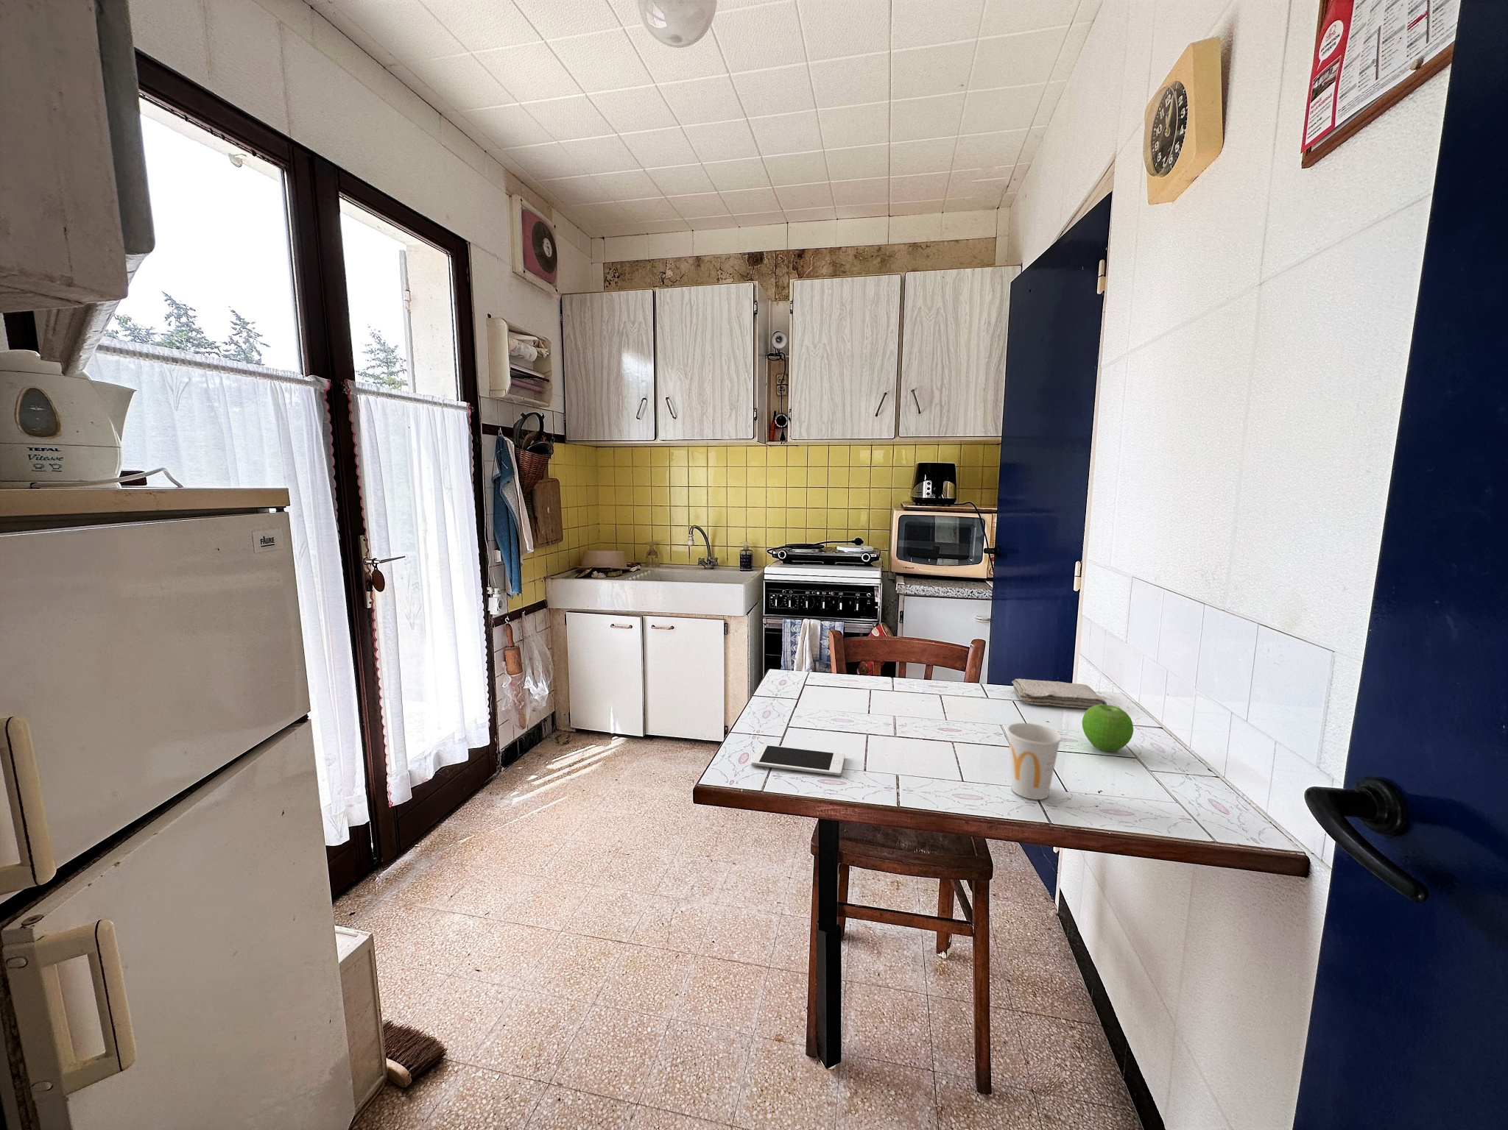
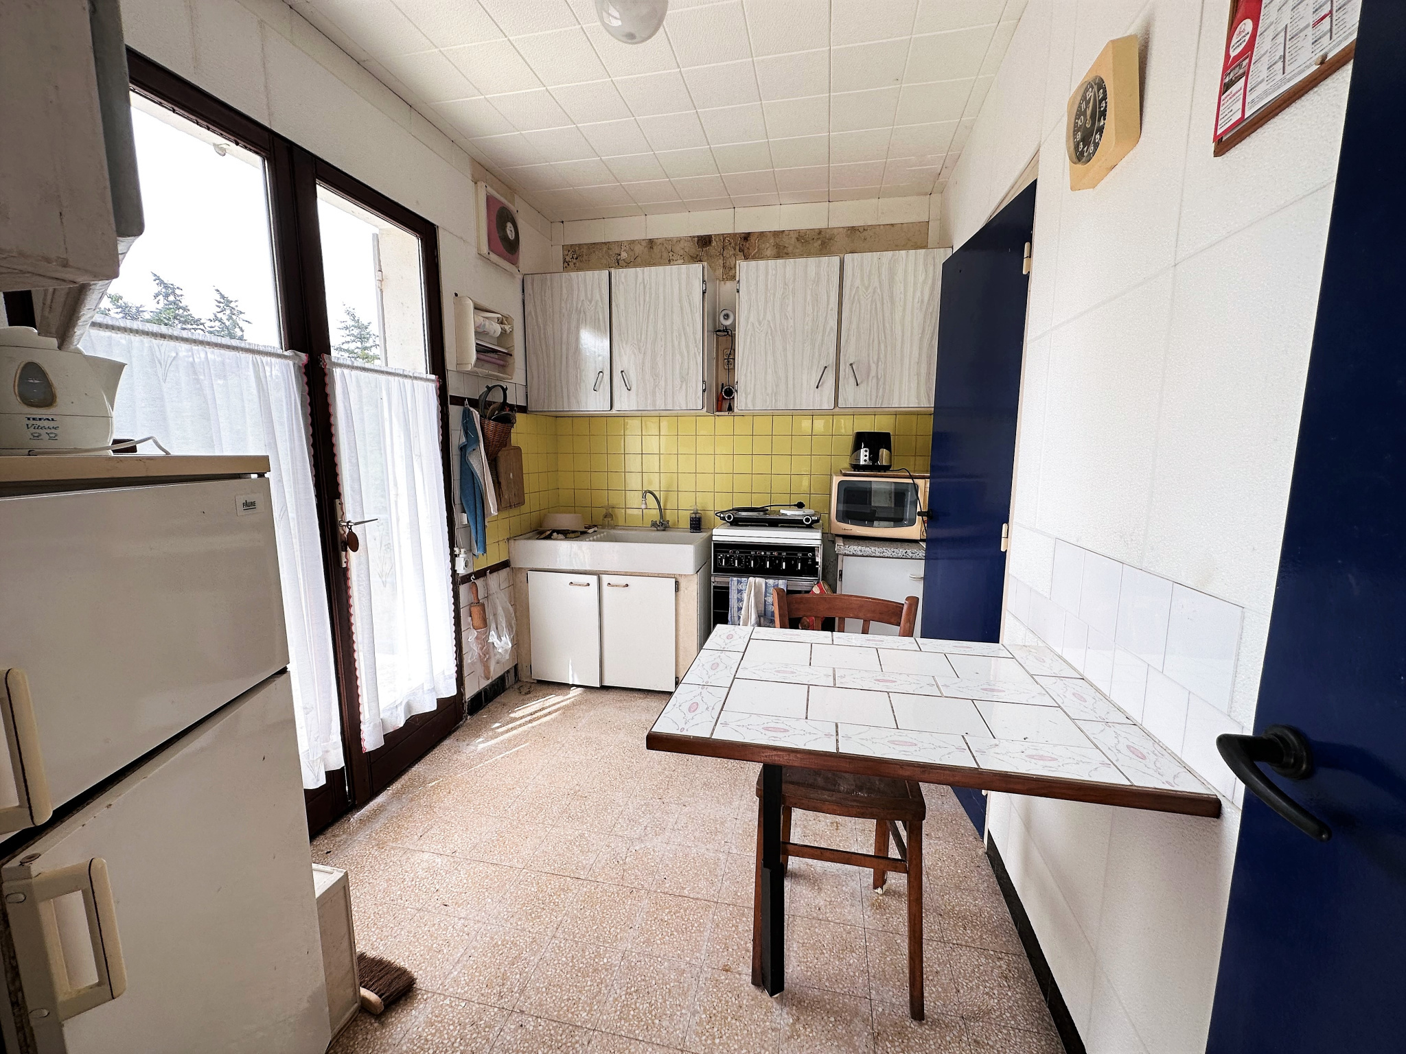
- cup (1032, 761)
- cell phone (798, 760)
- washcloth (1056, 692)
- fruit (1107, 728)
